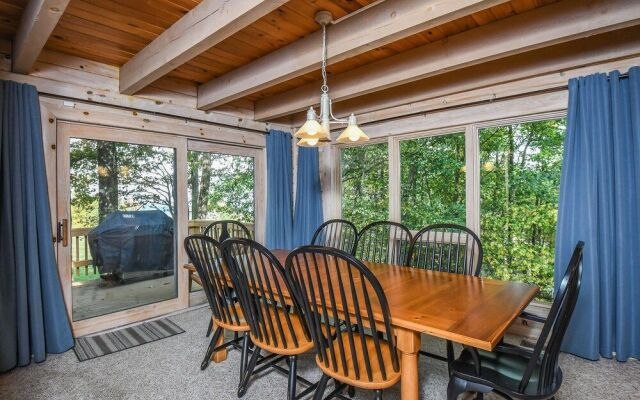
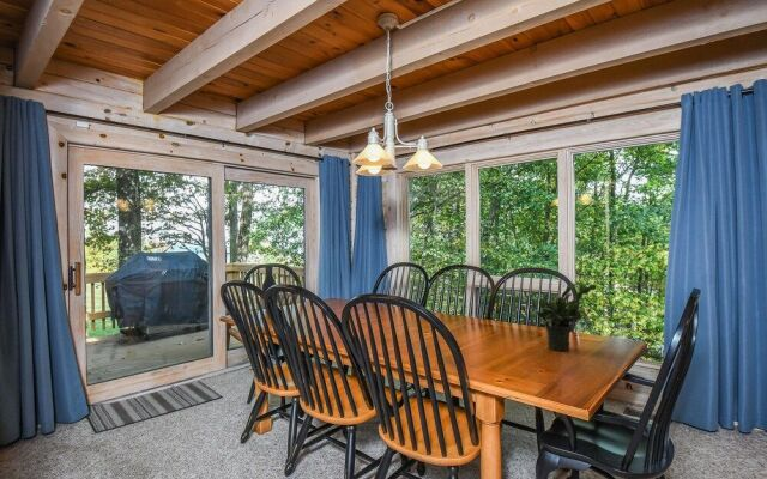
+ potted plant (567, 314)
